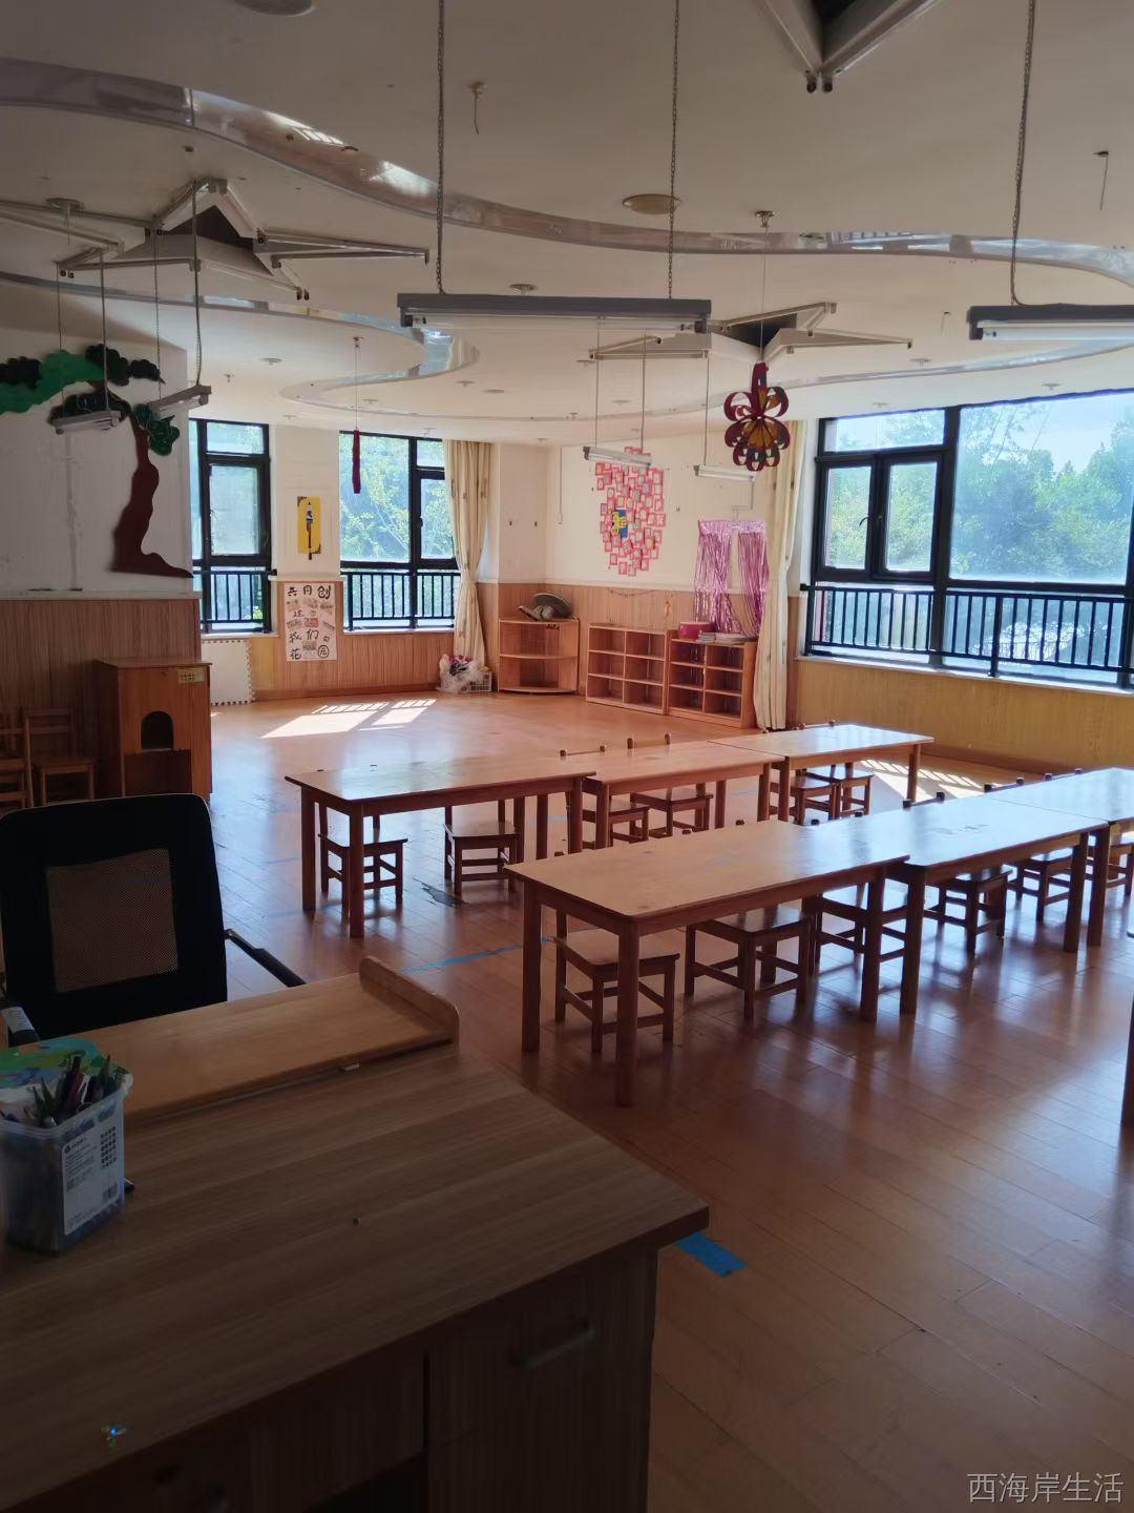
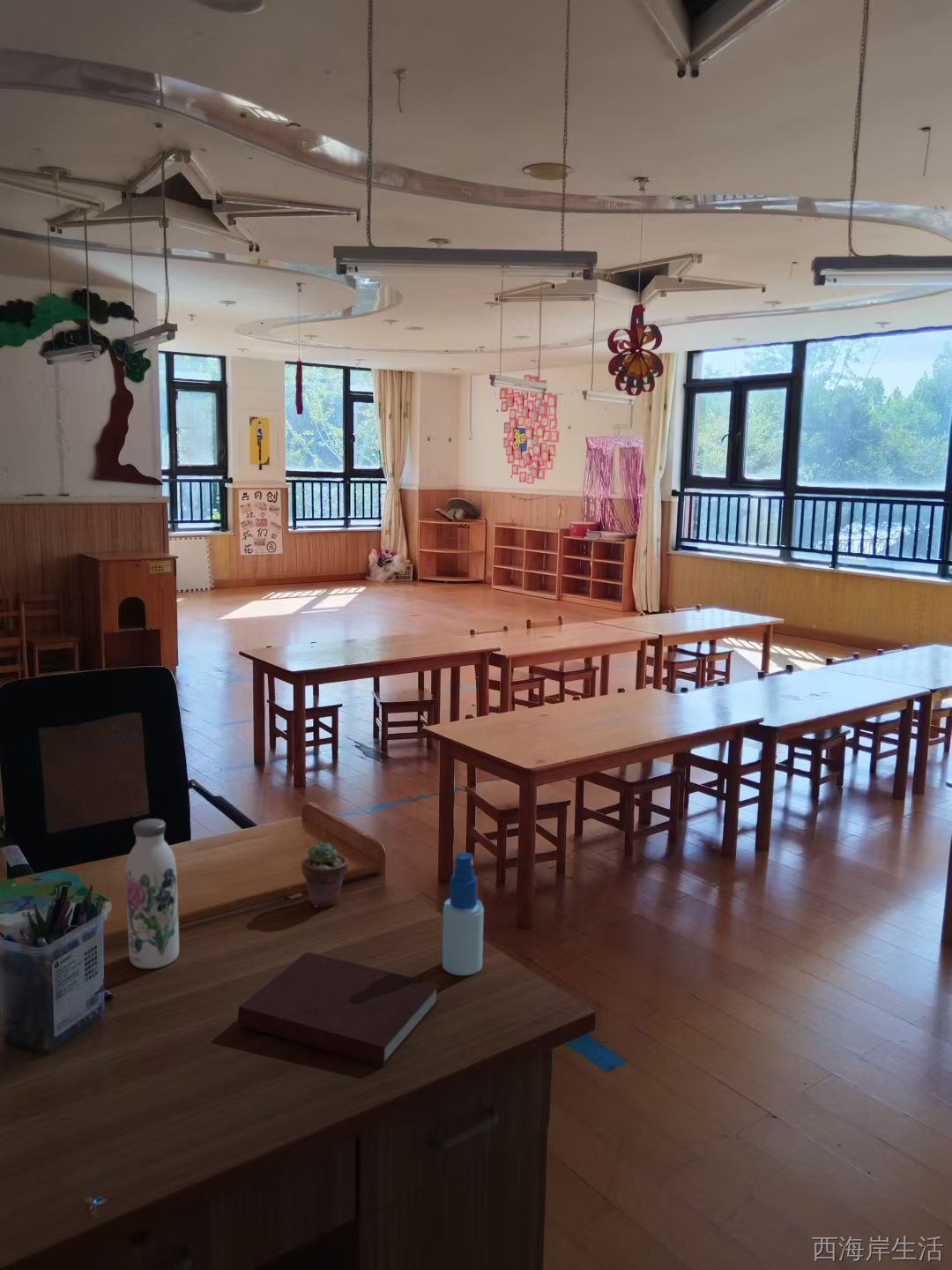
+ water bottle (152, 891)
+ potted succulent (324, 872)
+ notebook (341, 1005)
+ spray bottle (463, 910)
